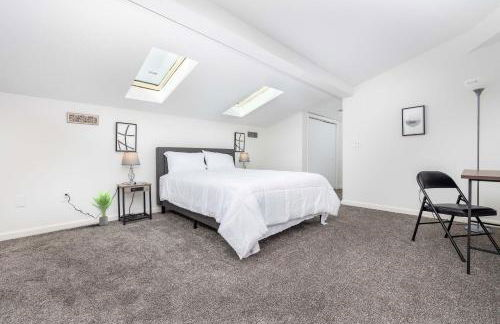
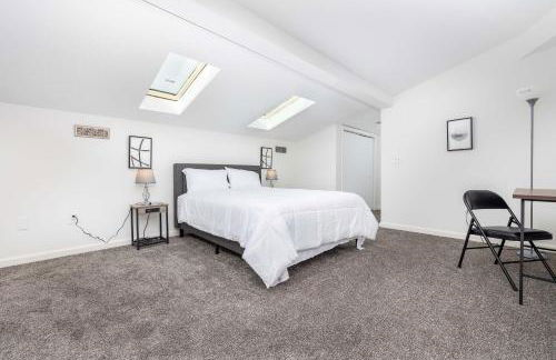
- potted plant (101, 206)
